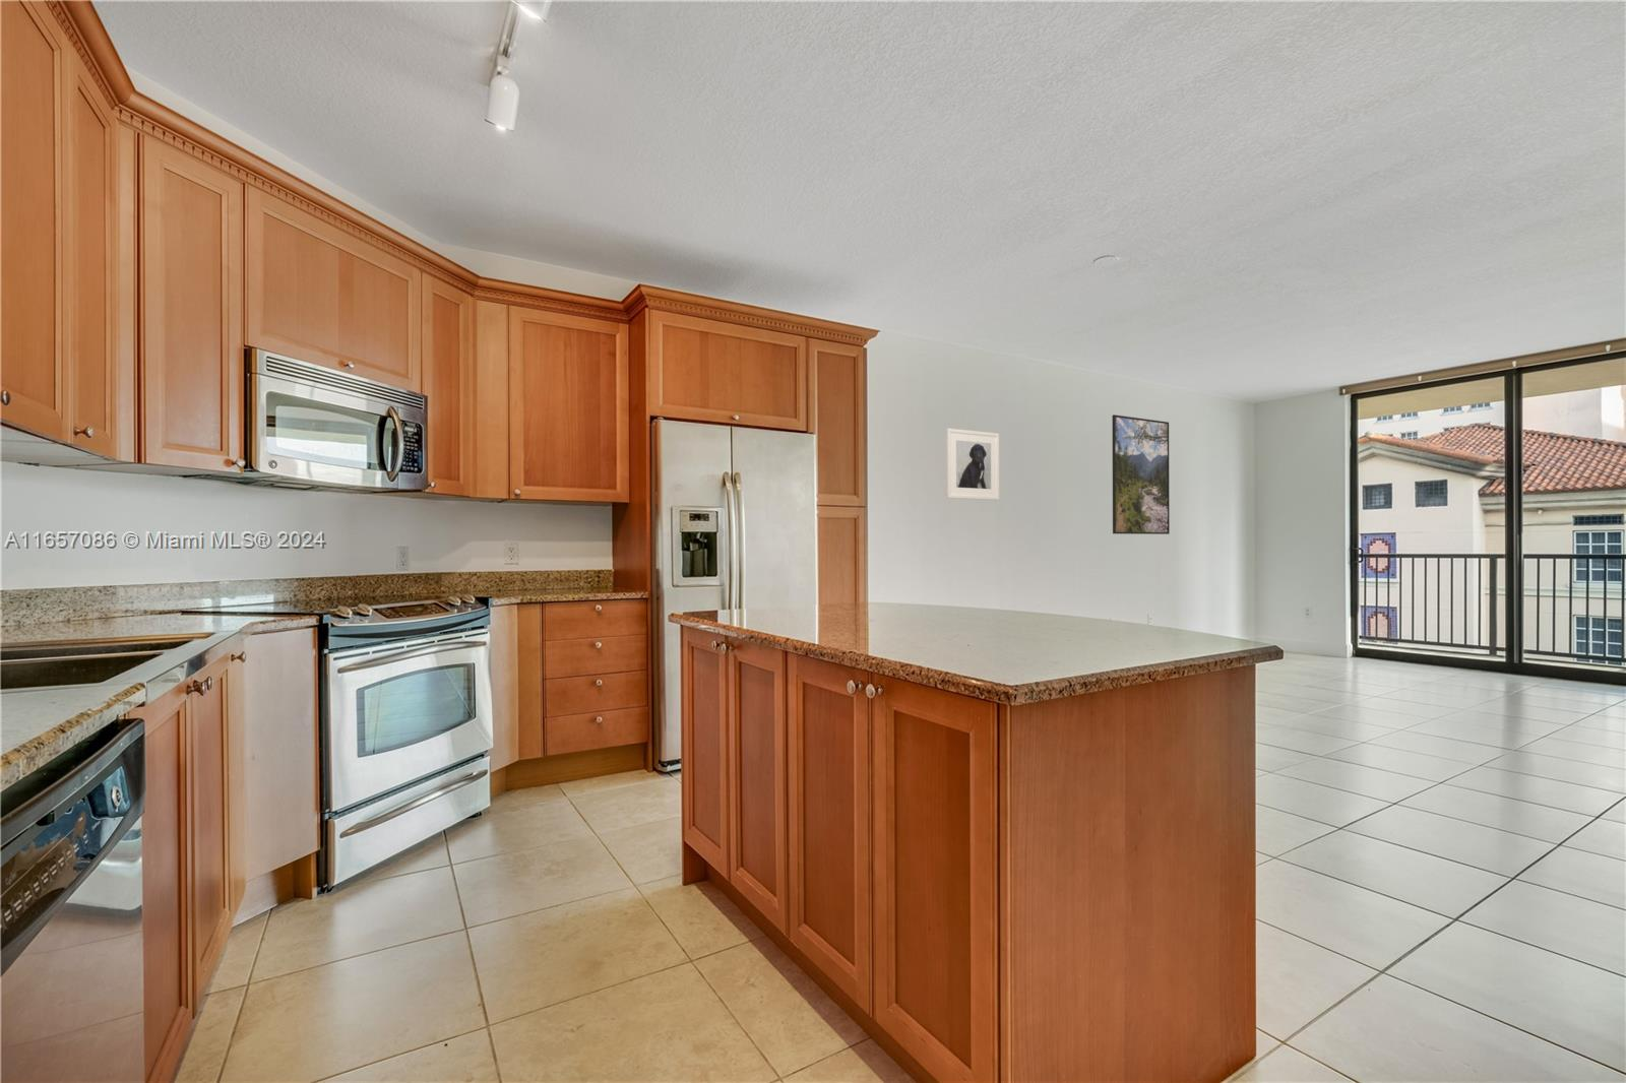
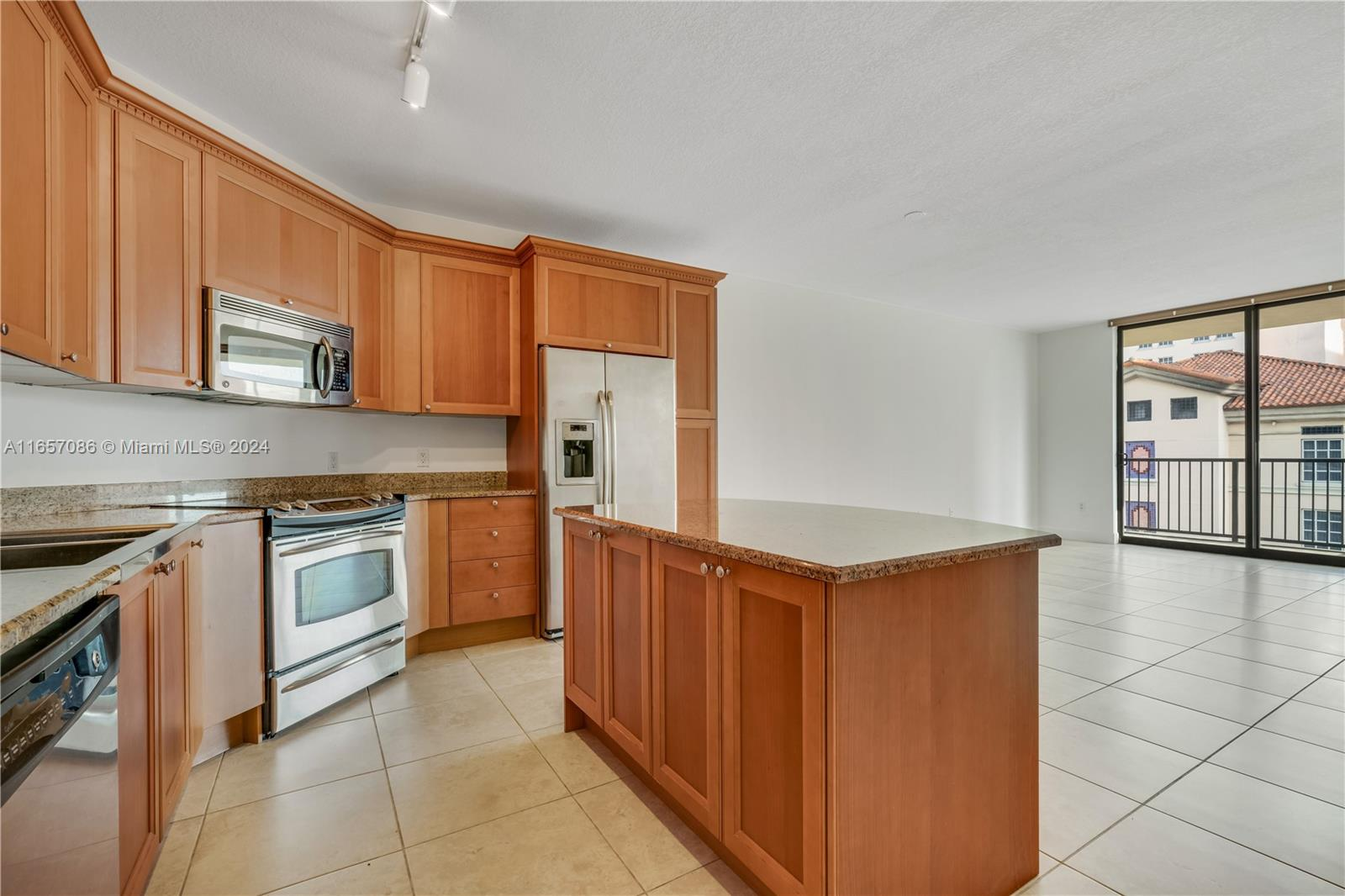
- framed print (1141, 475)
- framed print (972, 464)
